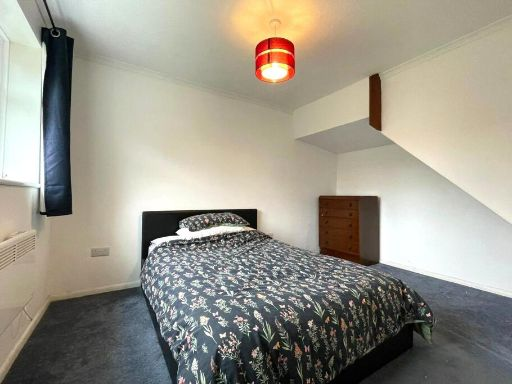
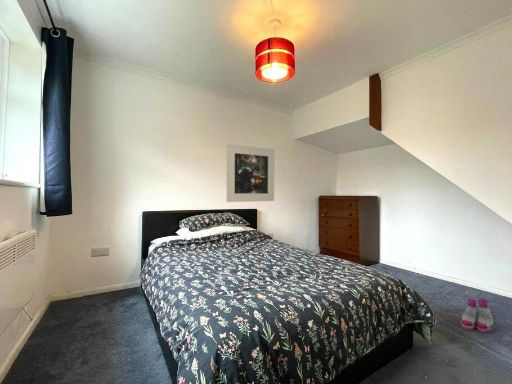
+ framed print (251, 174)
+ boots (476, 312)
